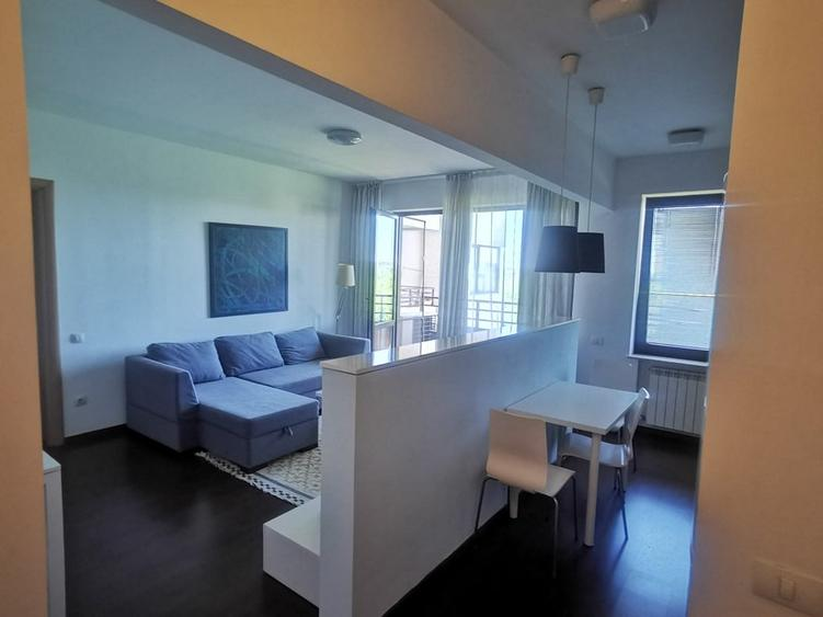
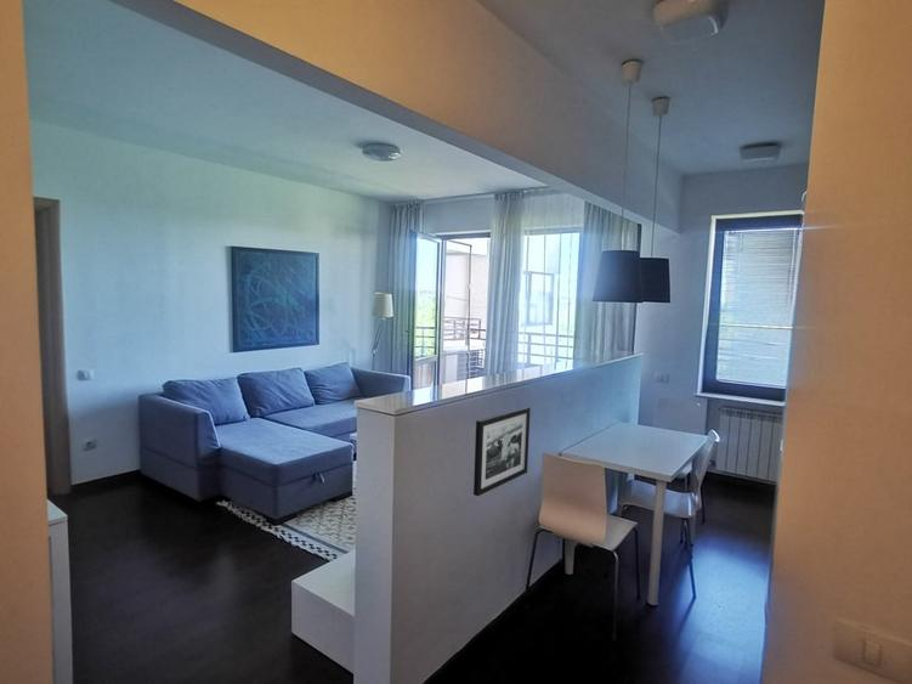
+ picture frame (503, 448)
